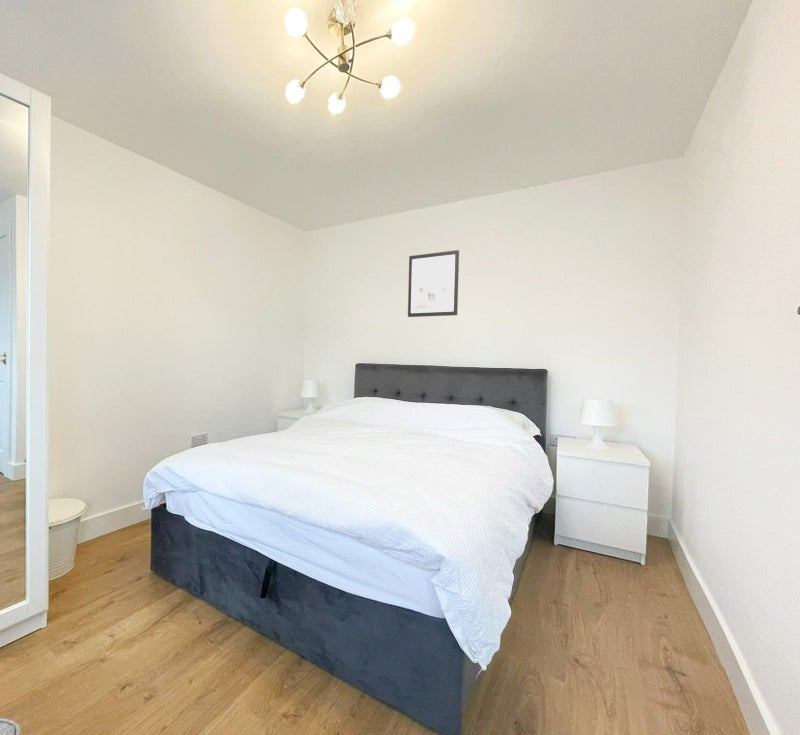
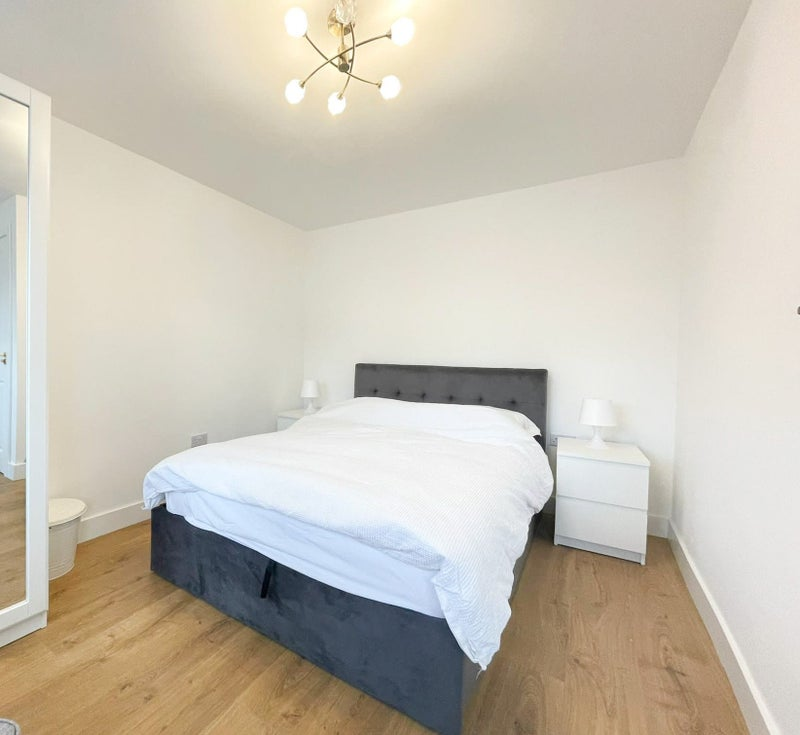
- wall art (432, 284)
